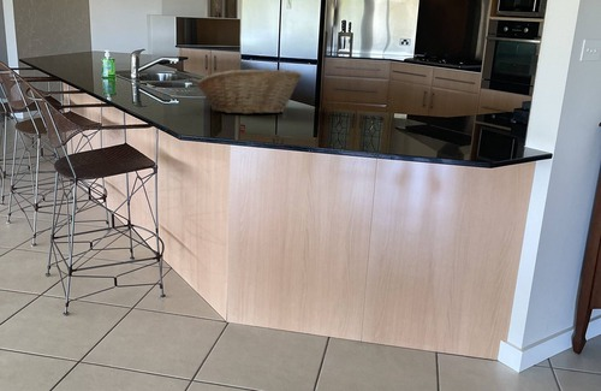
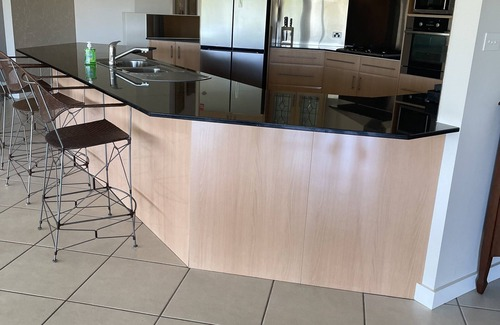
- fruit basket (250, 89)
